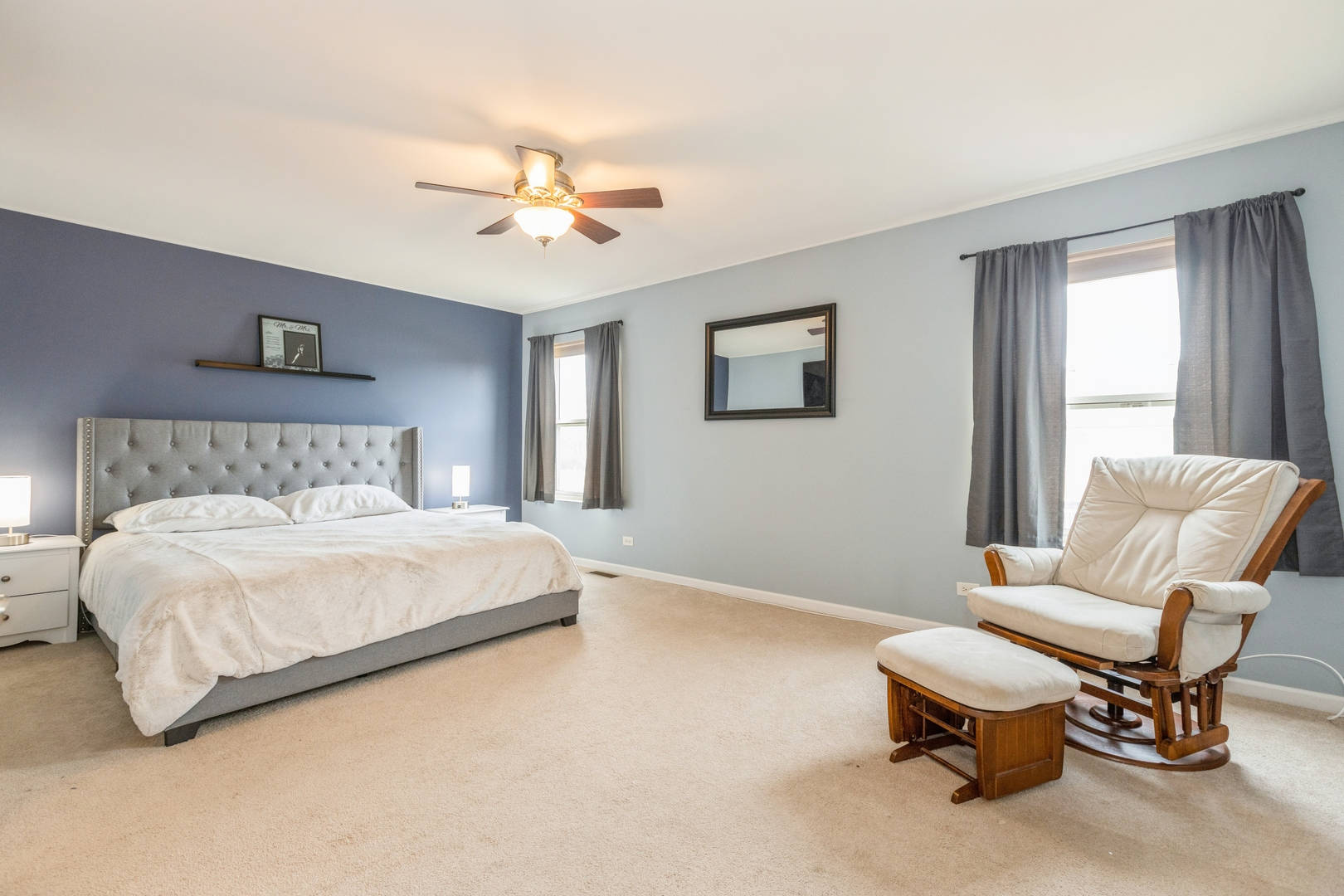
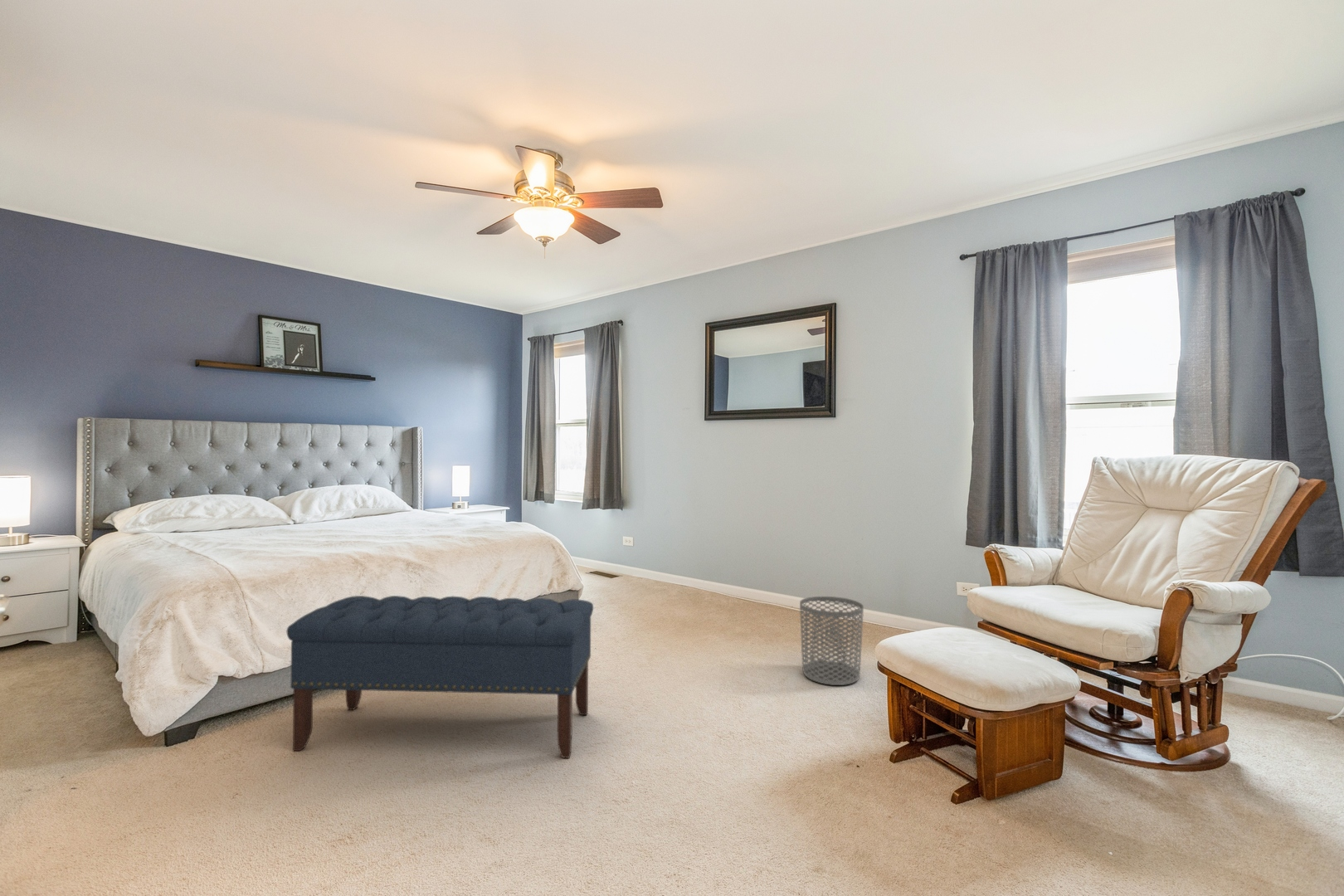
+ bench (451, 667)
+ waste bin (830, 640)
